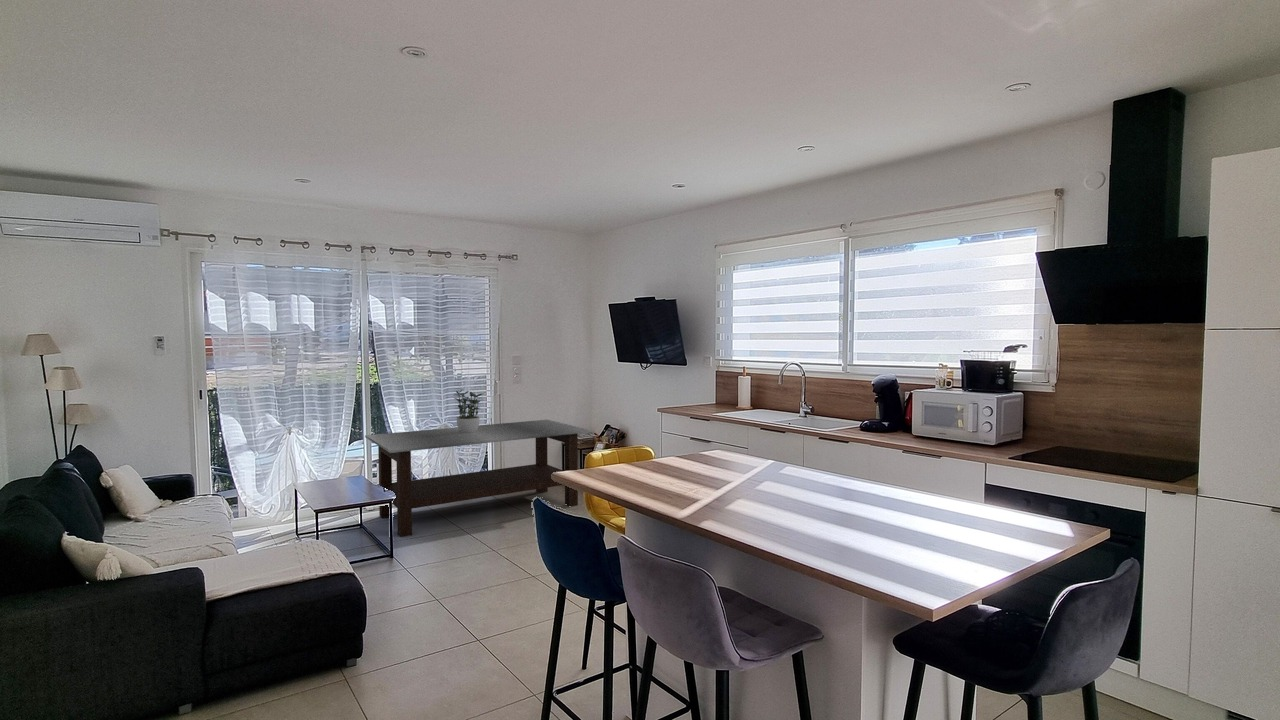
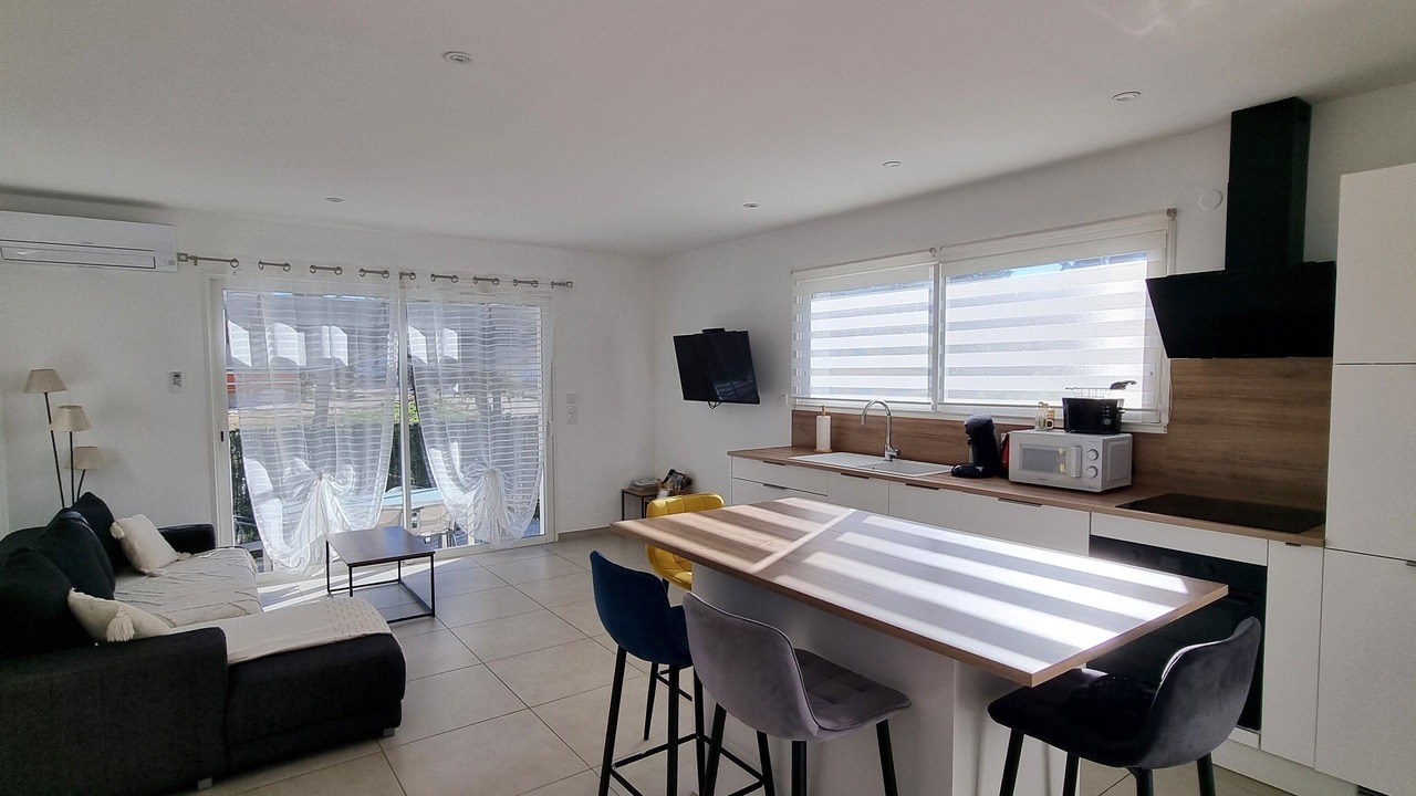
- coffee table (481, 471)
- potted plant (468, 409)
